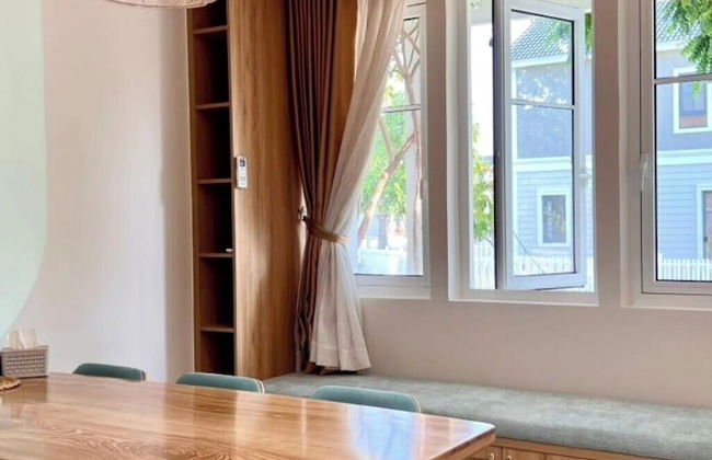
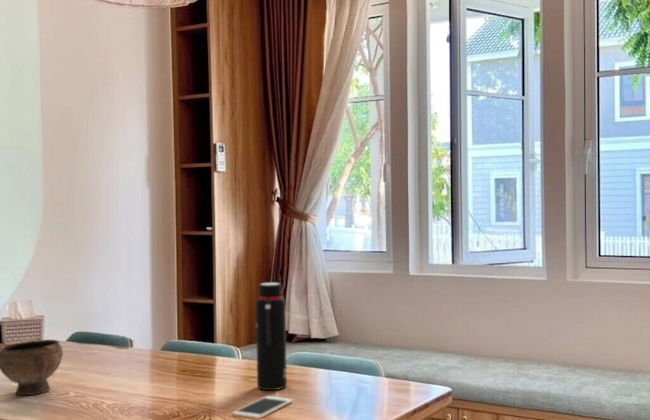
+ cell phone (263, 406)
+ bowl (30, 367)
+ water bottle (270, 335)
